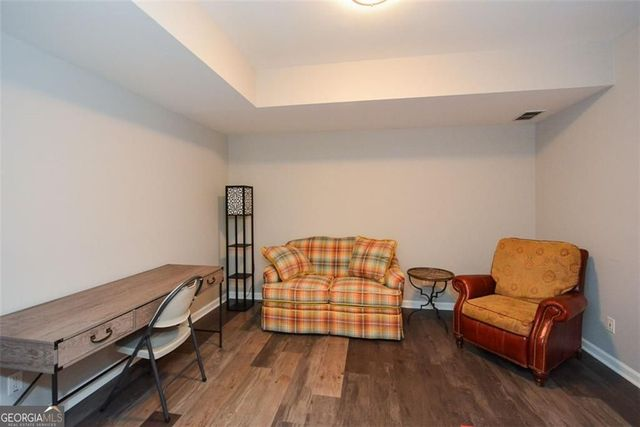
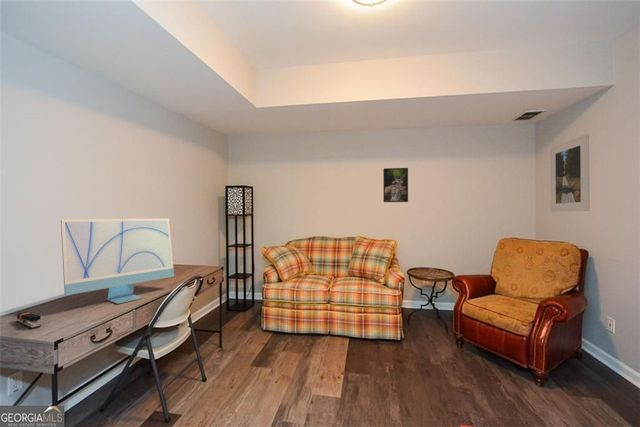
+ computer monitor (124, 258)
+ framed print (395, 185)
+ stapler (28, 318)
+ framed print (567, 176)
